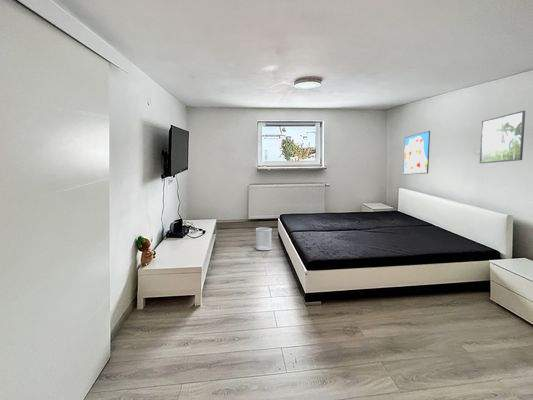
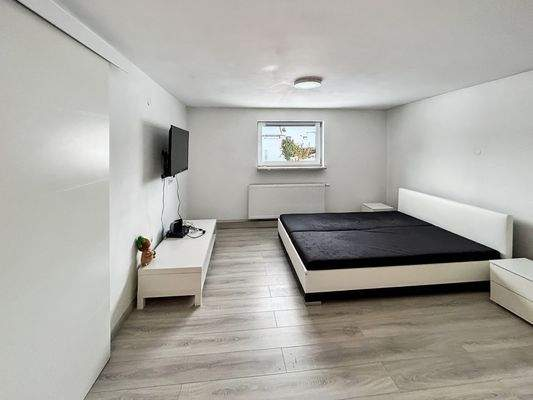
- wall art (415, 154)
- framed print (500, 139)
- wastebasket (263, 238)
